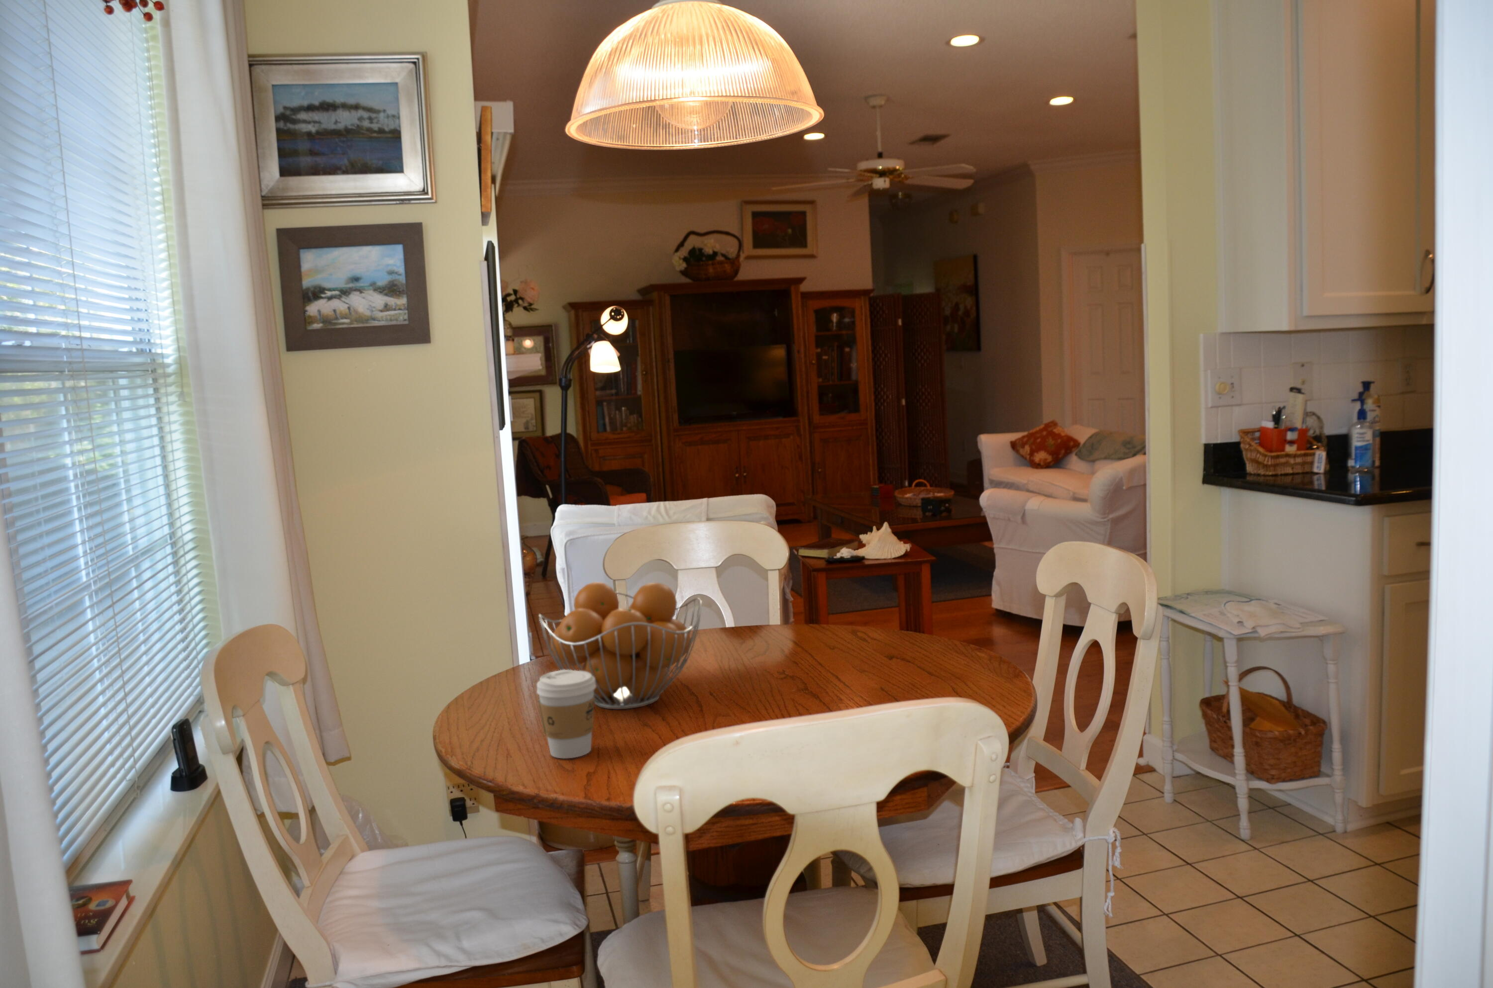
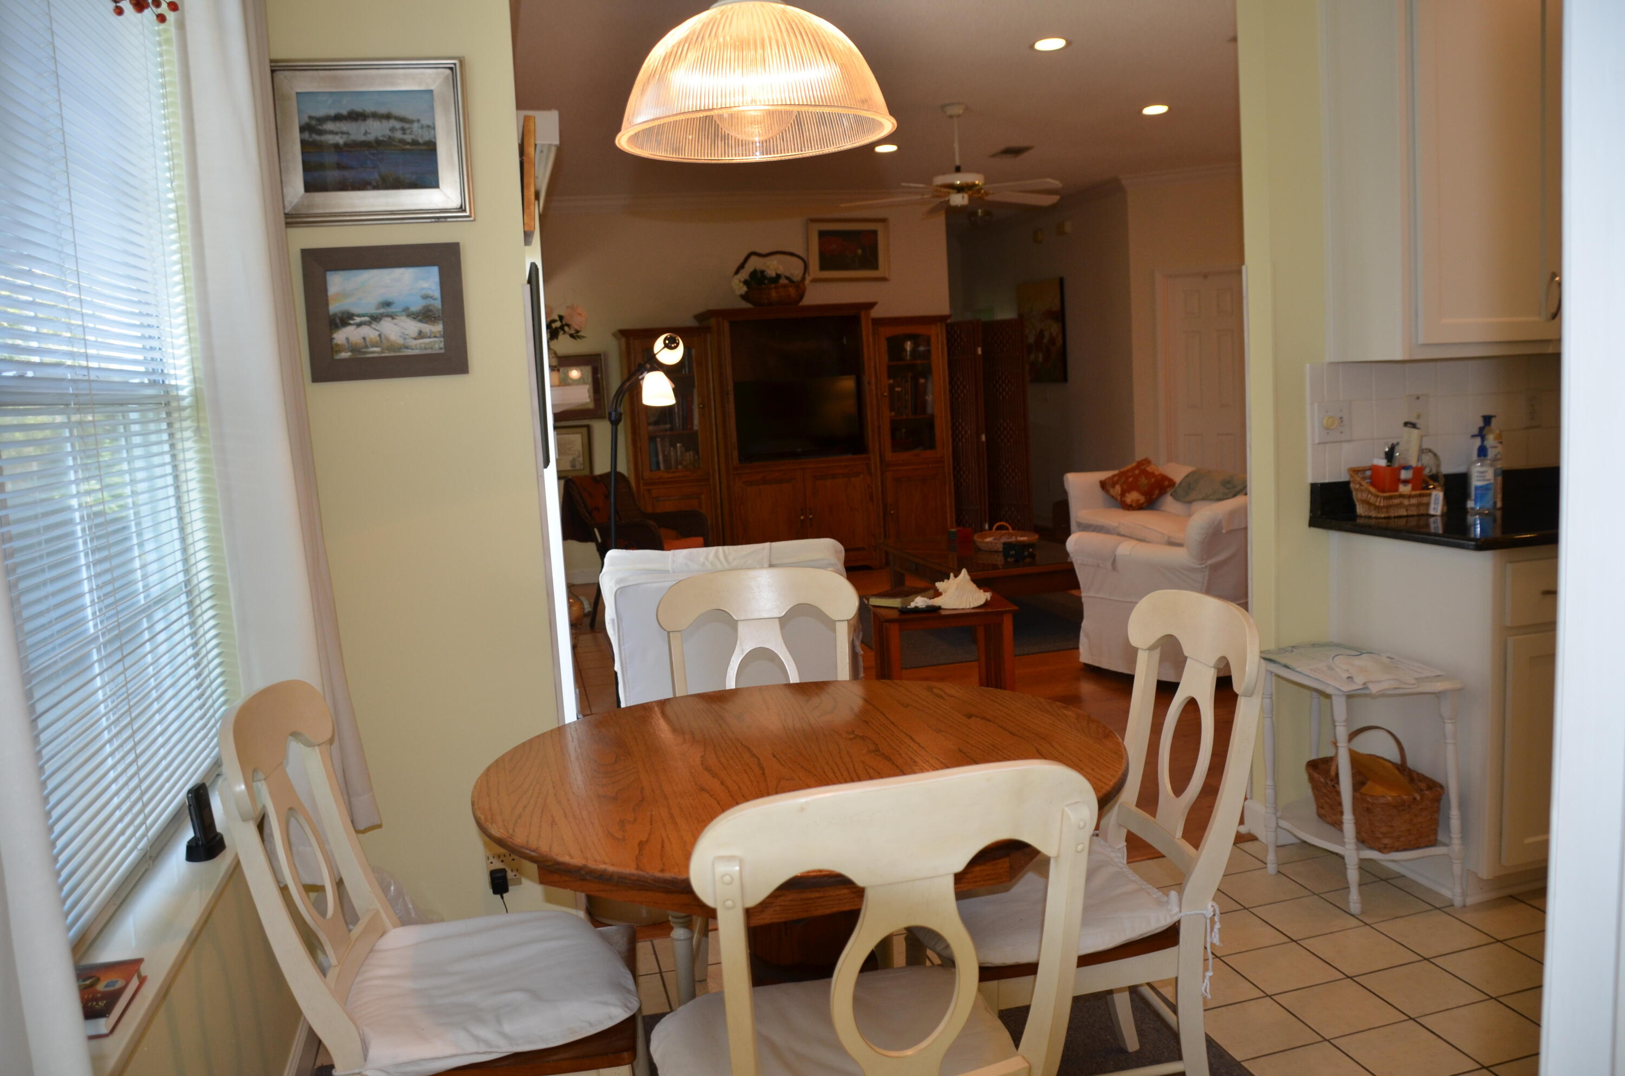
- coffee cup (568, 712)
- fruit basket (622, 642)
